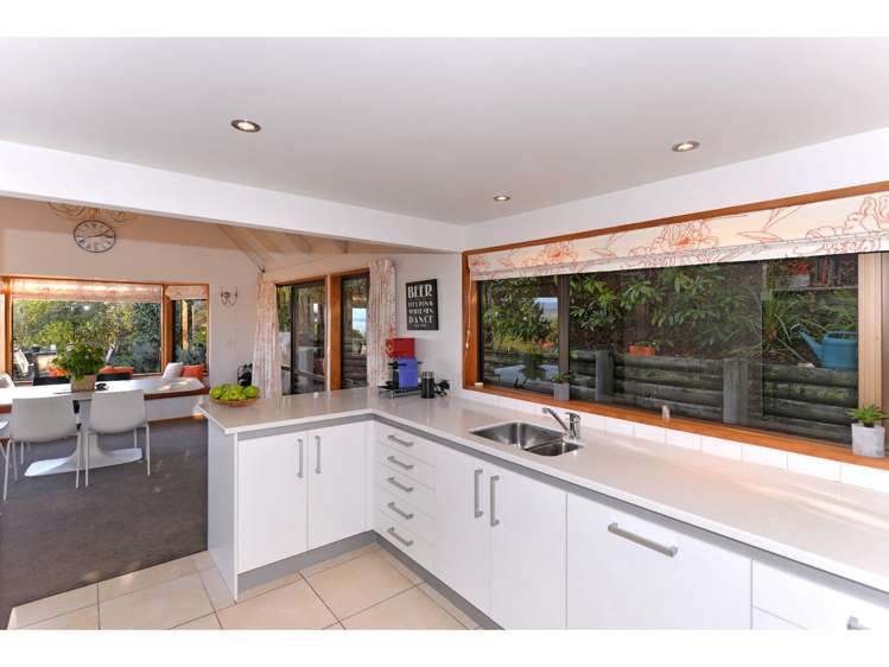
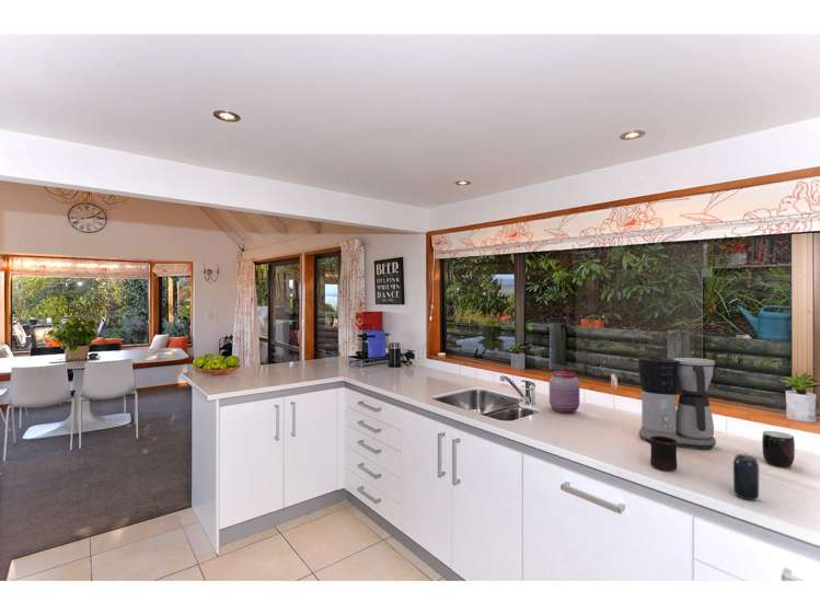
+ beverage can (746, 476)
+ mug (661, 451)
+ jar (564, 391)
+ coffee maker (675, 401)
+ mug (779, 448)
